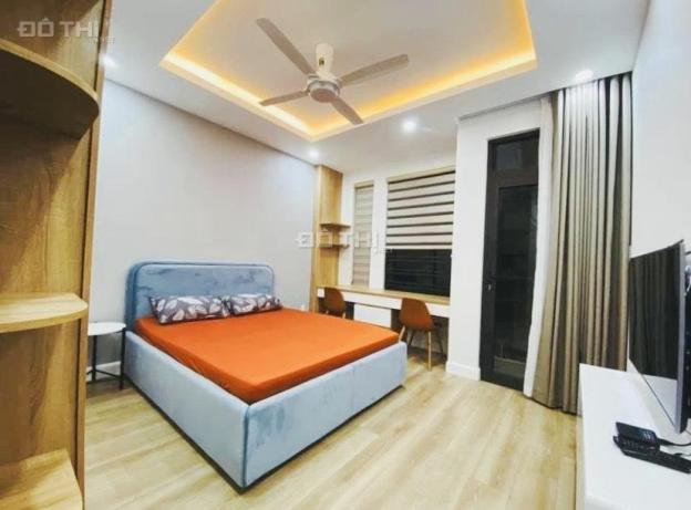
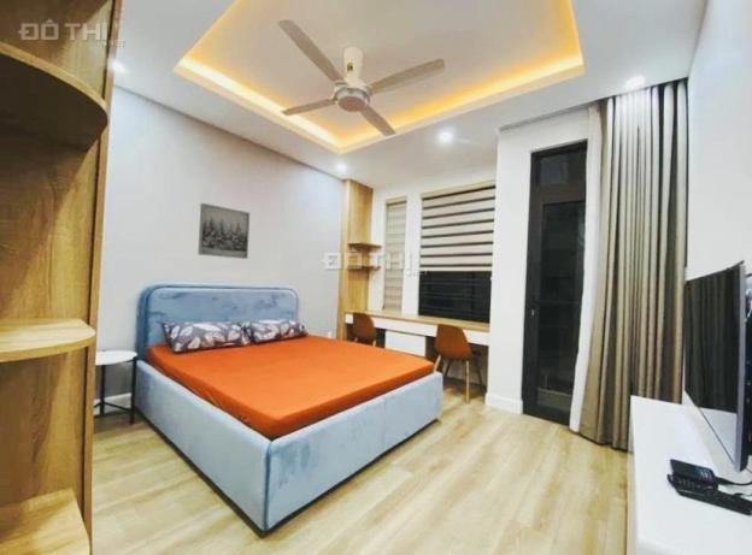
+ wall art (225, 232)
